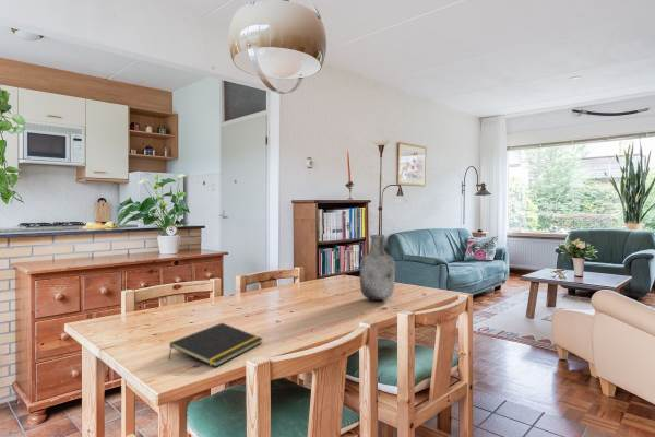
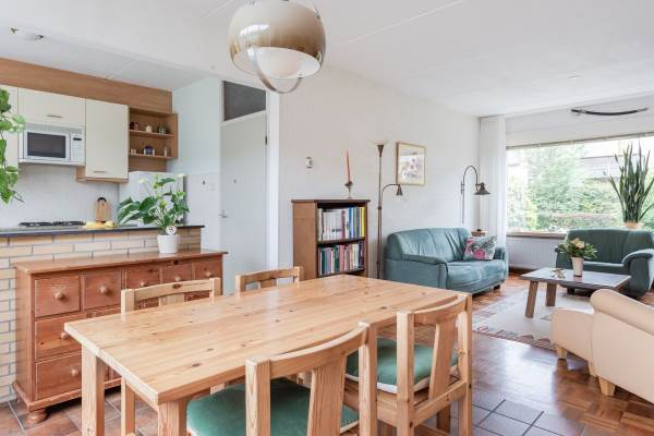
- notepad (218, 342)
- vase (377, 267)
